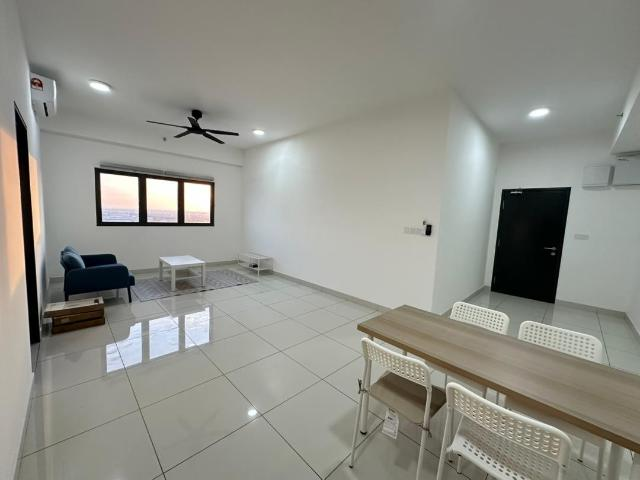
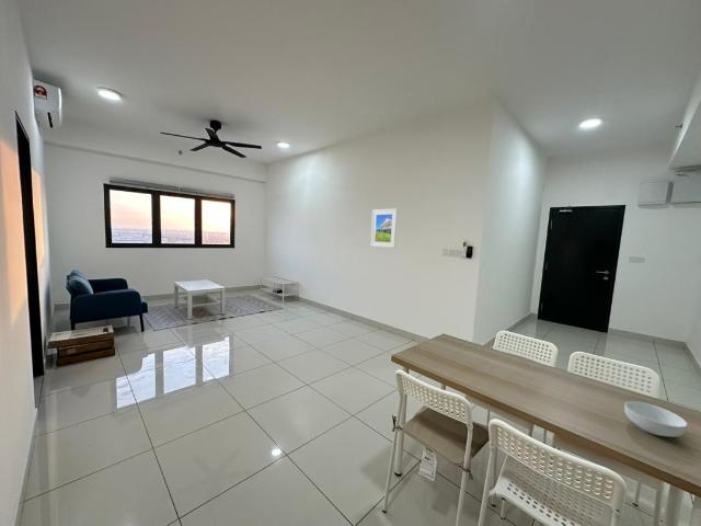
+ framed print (383, 228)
+ cereal bowl (653, 421)
